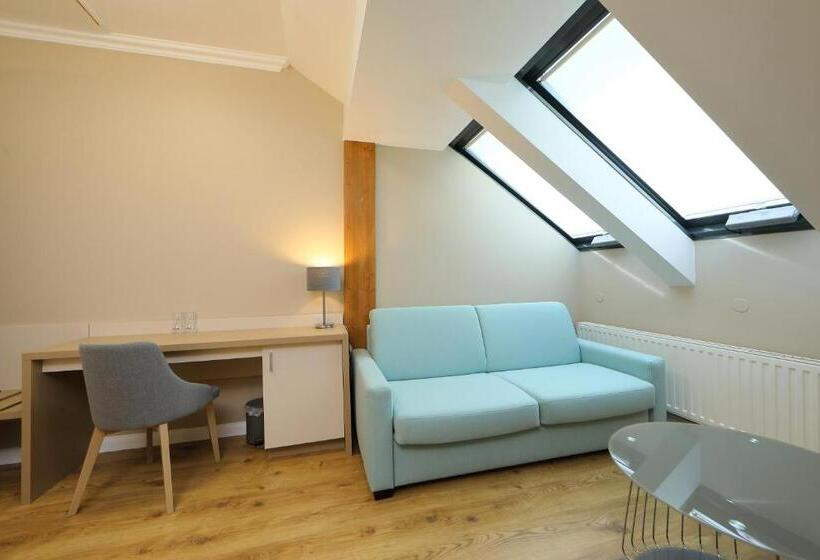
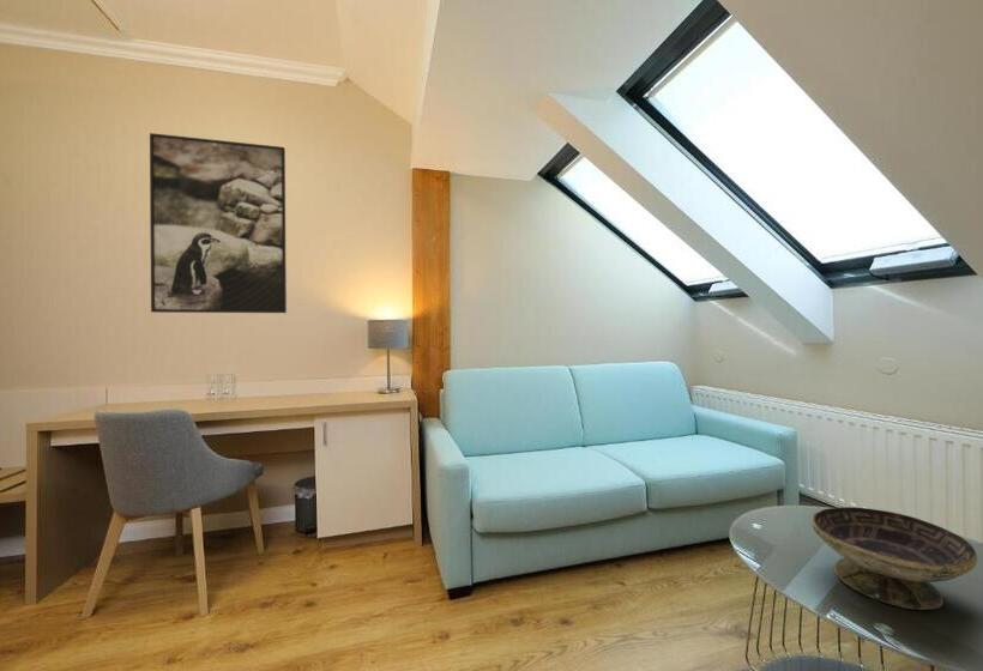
+ decorative bowl (886, 557)
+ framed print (221, 226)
